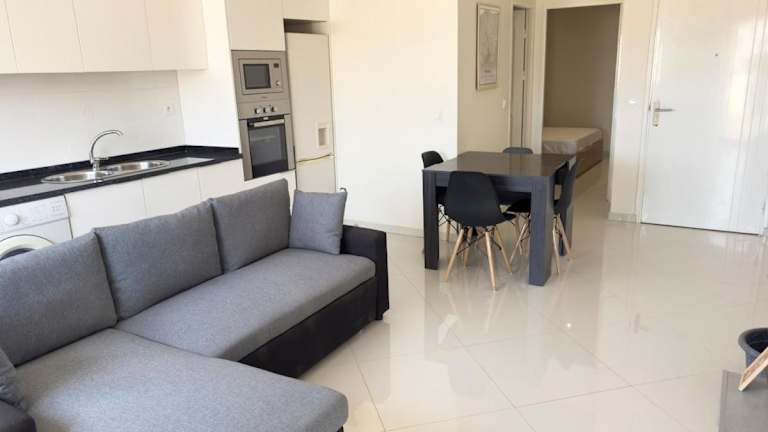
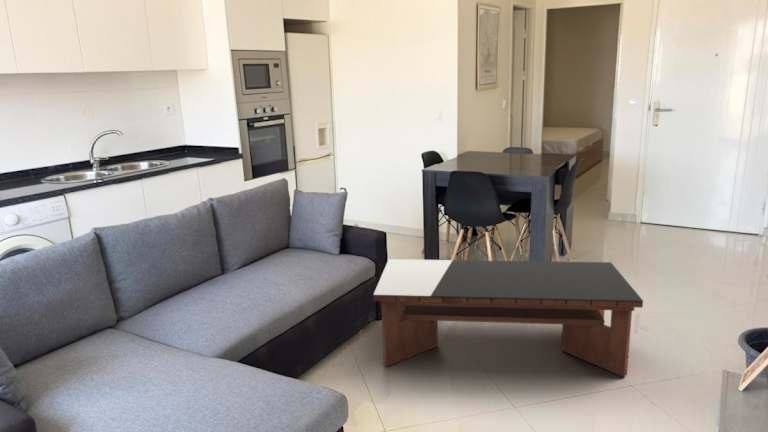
+ coffee table (499, 313)
